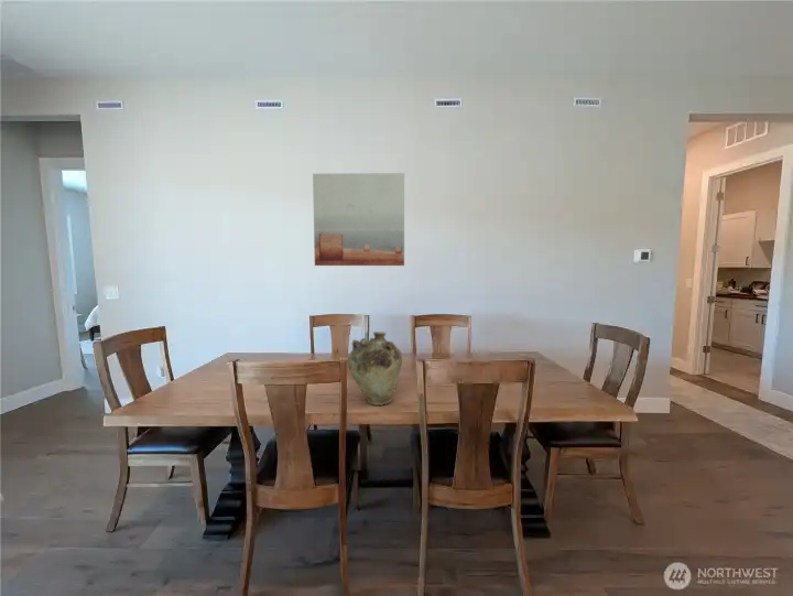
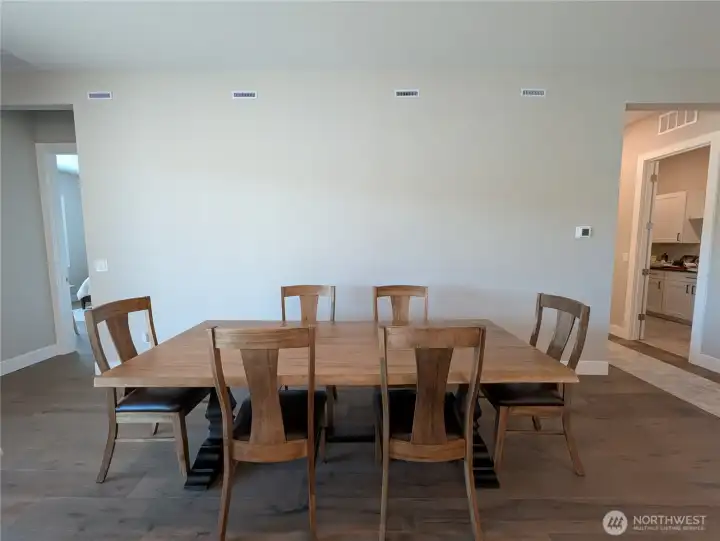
- wall art (359, 219)
- vase (374, 368)
